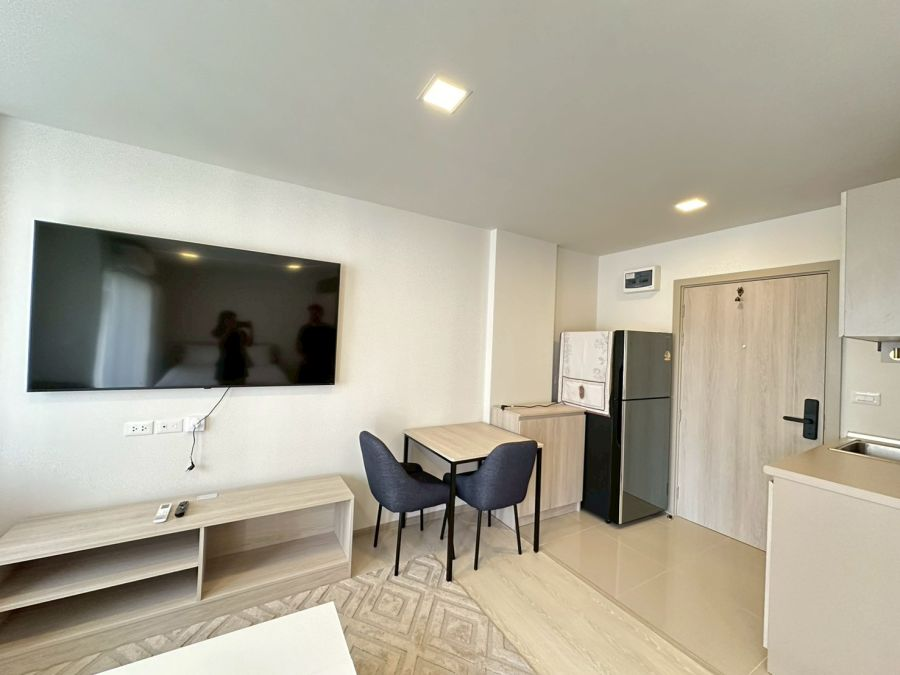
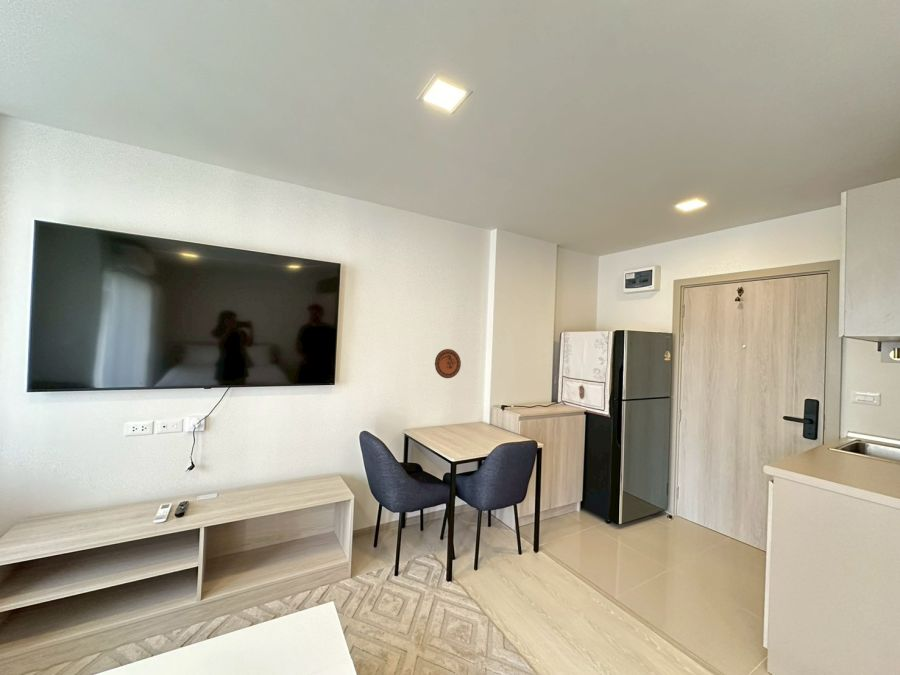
+ decorative plate (447, 363)
